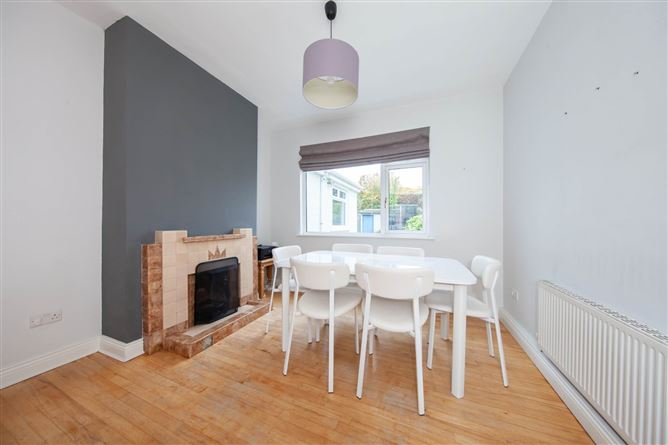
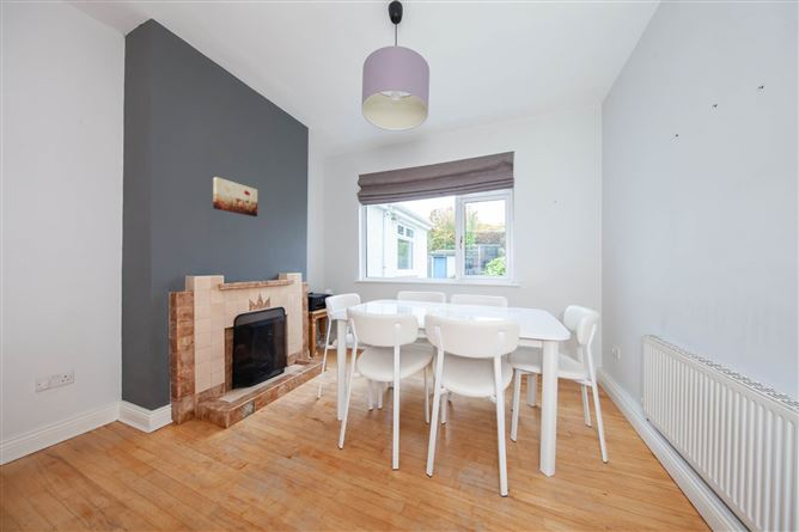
+ wall art (237, 197)
